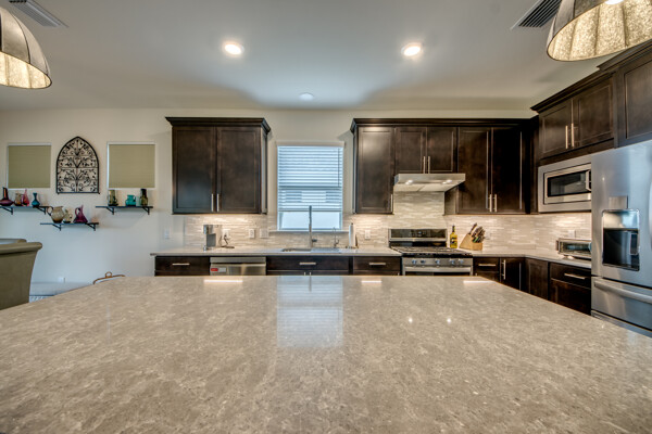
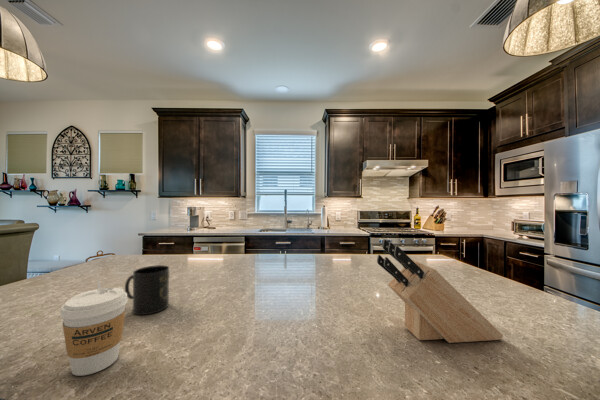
+ coffee cup (95, 328)
+ mug (145, 288)
+ knife block (434, 286)
